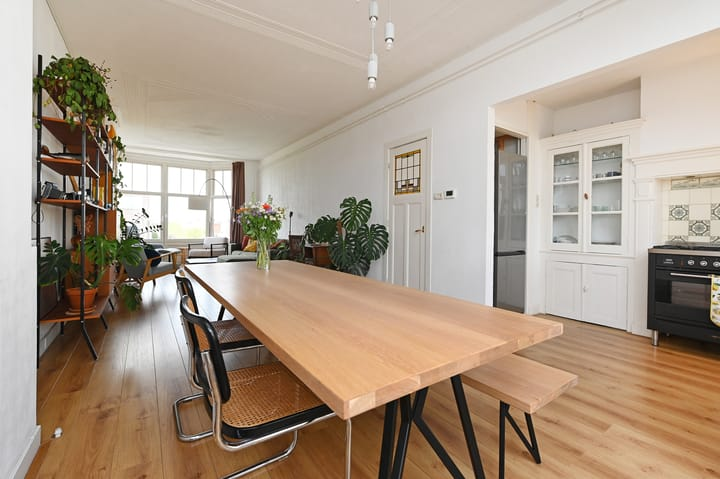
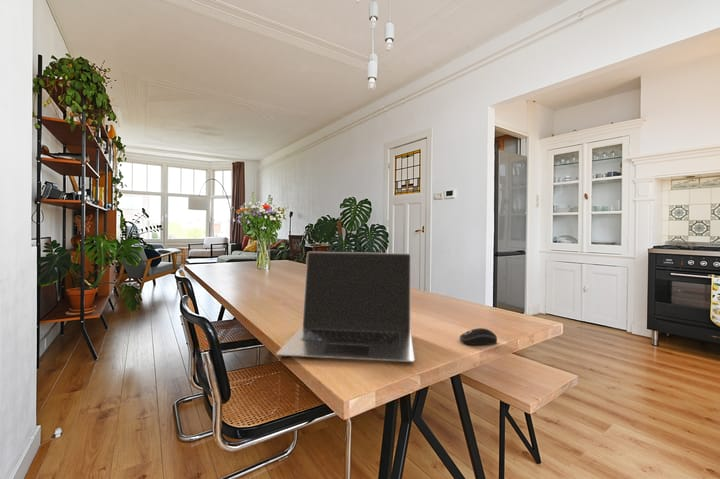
+ laptop (352, 298)
+ computer mouse (478, 335)
